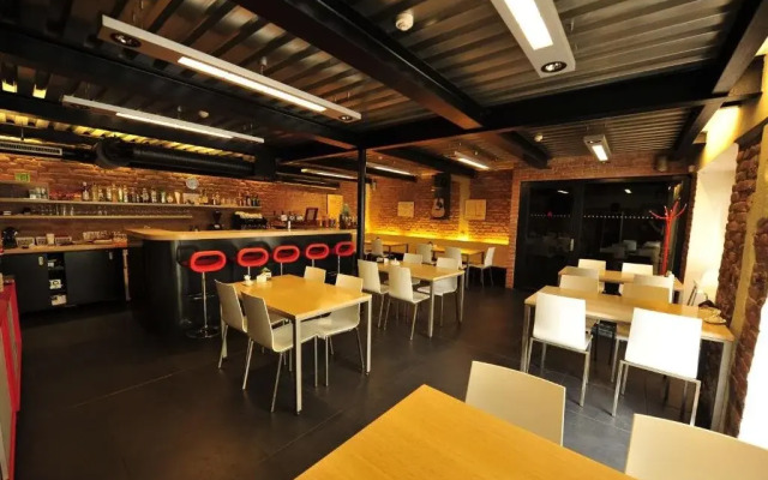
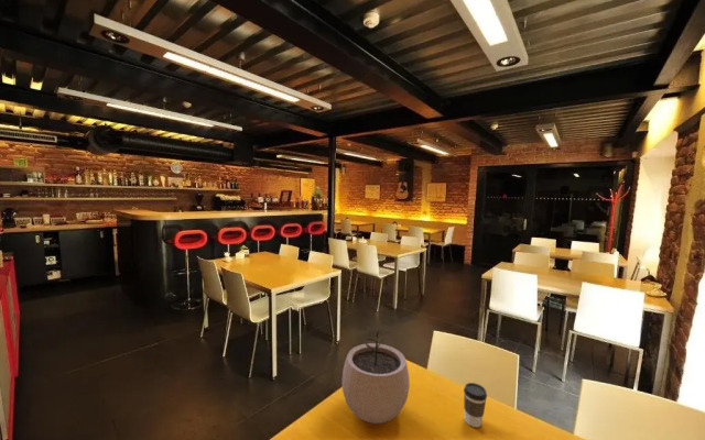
+ coffee cup (474, 405)
+ plant pot (376, 373)
